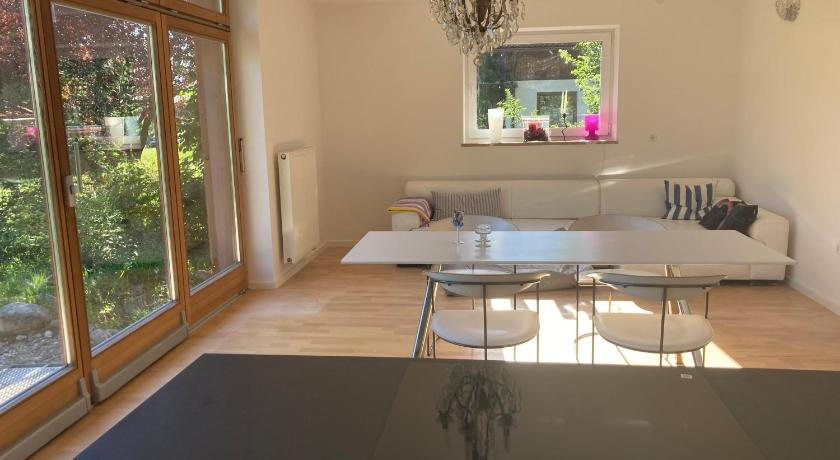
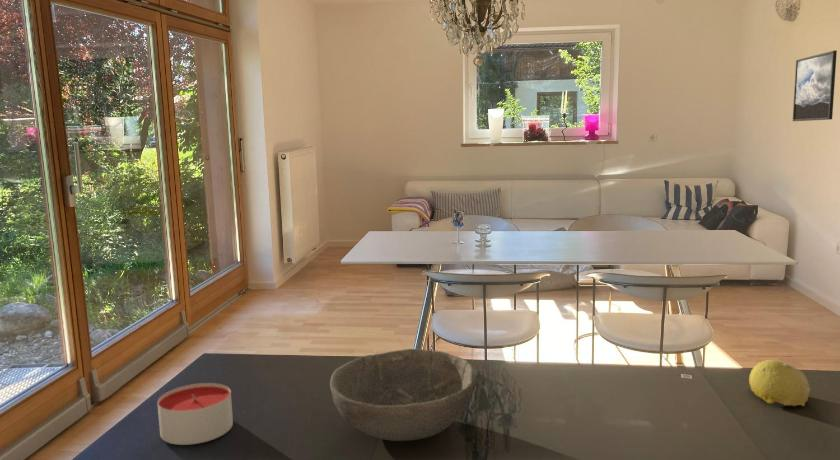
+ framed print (813, 88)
+ candle (195, 411)
+ fruit (779, 379)
+ bowl (403, 398)
